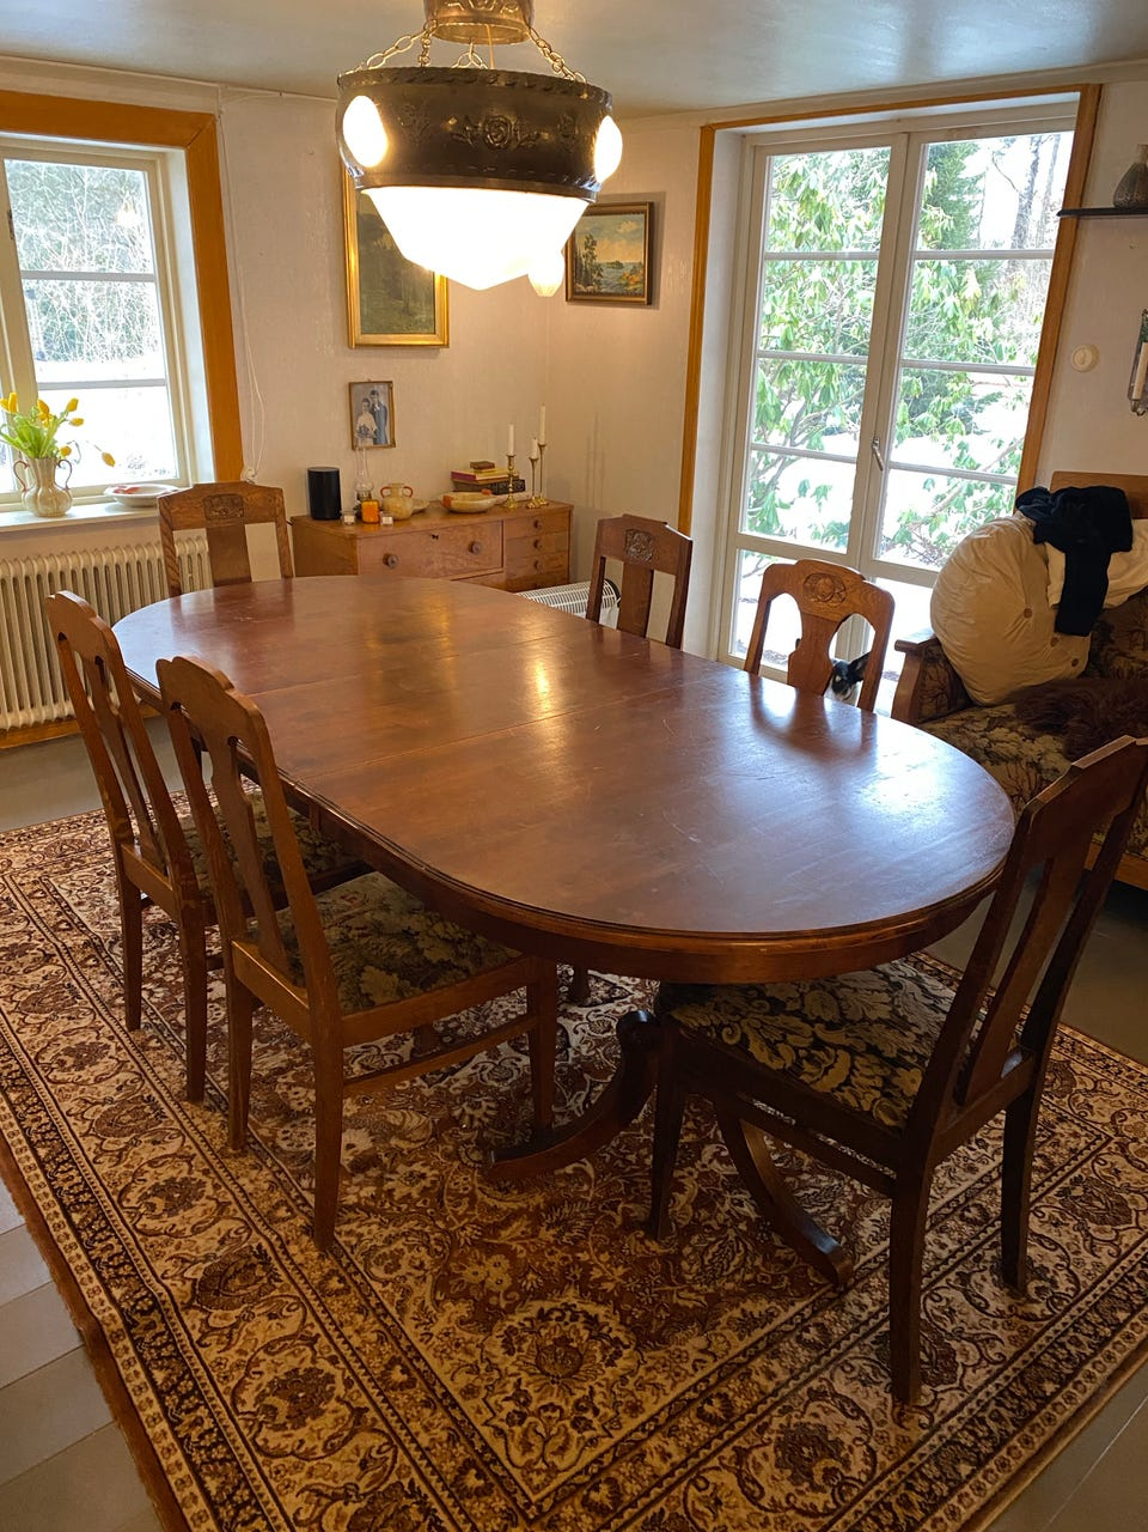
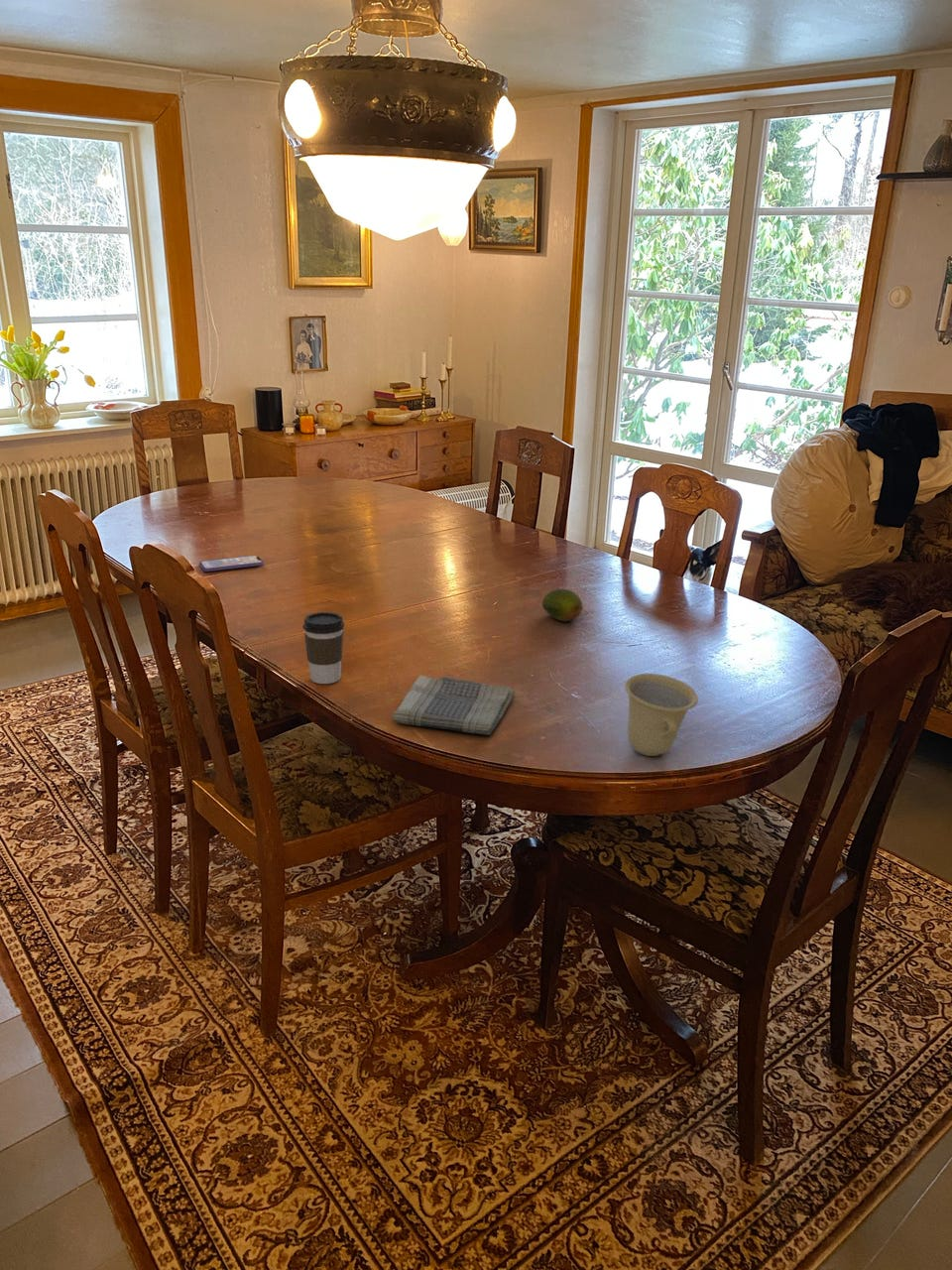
+ fruit (562, 603)
+ coffee cup (324, 648)
+ cup (657, 719)
+ dish towel (455, 701)
+ smartphone (231, 563)
